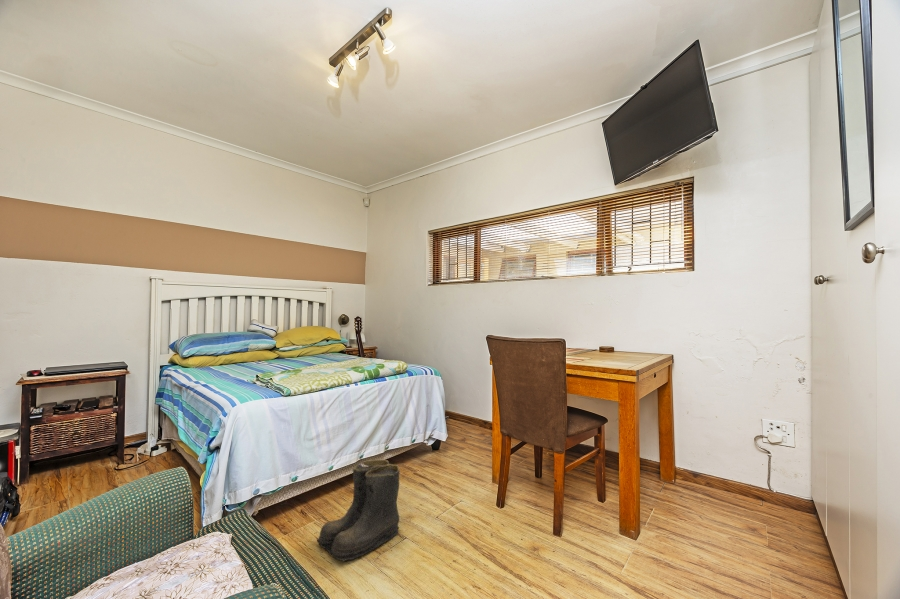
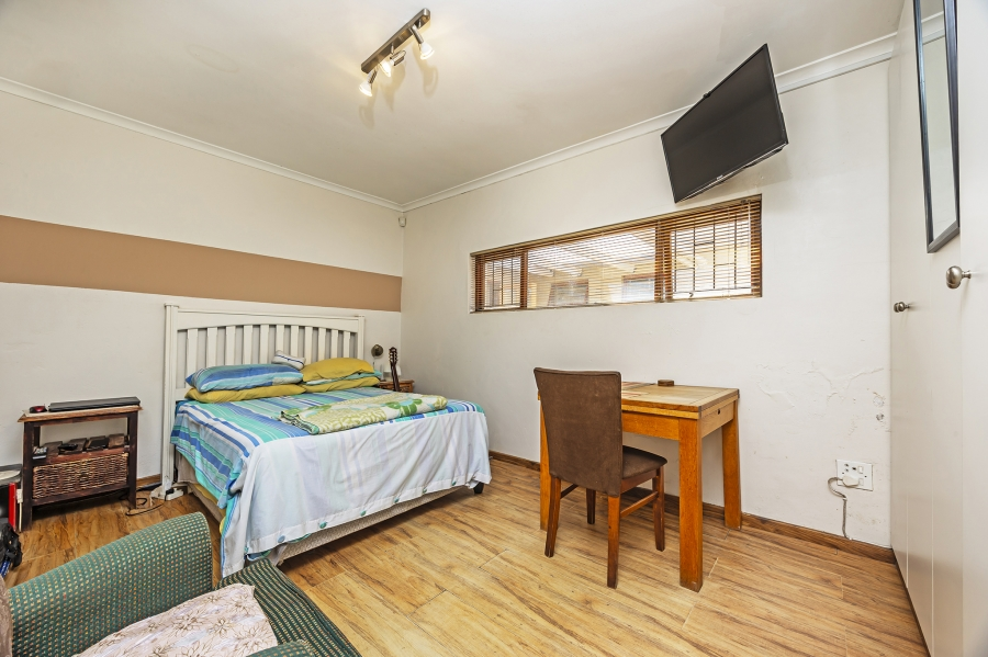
- boots (360, 504)
